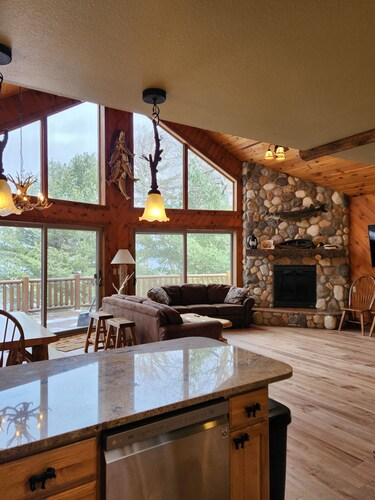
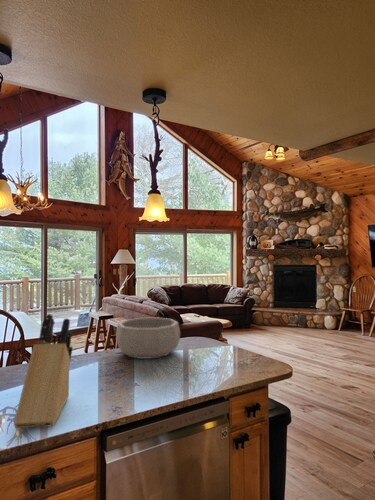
+ decorative bowl (148, 337)
+ knife block (48, 362)
